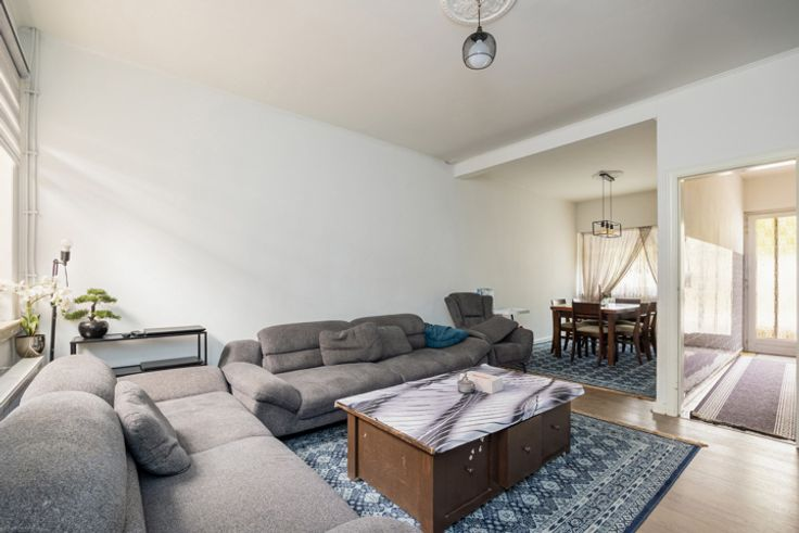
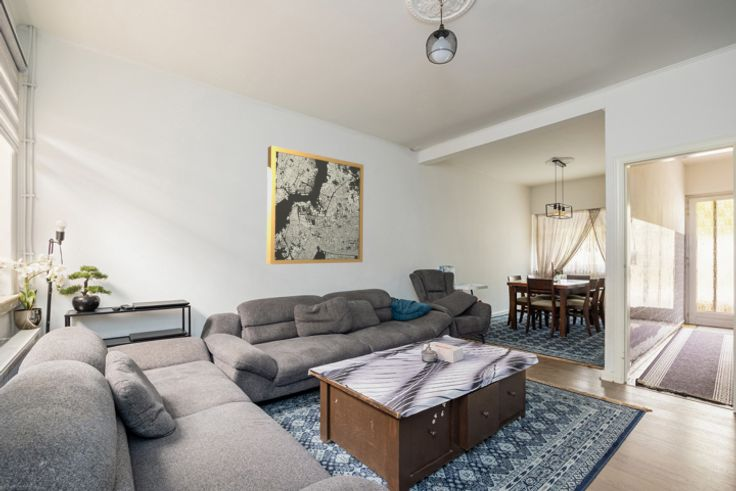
+ wall art (319, 209)
